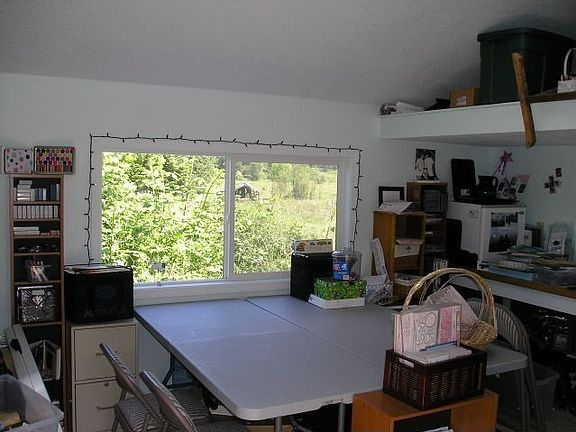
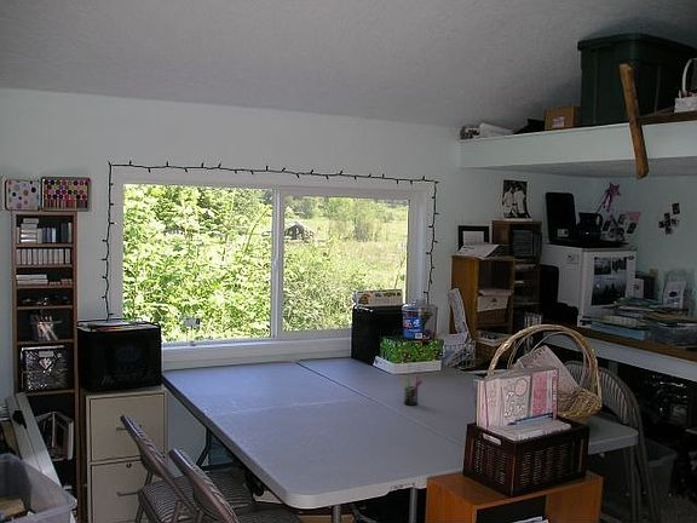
+ pen holder (410, 390)
